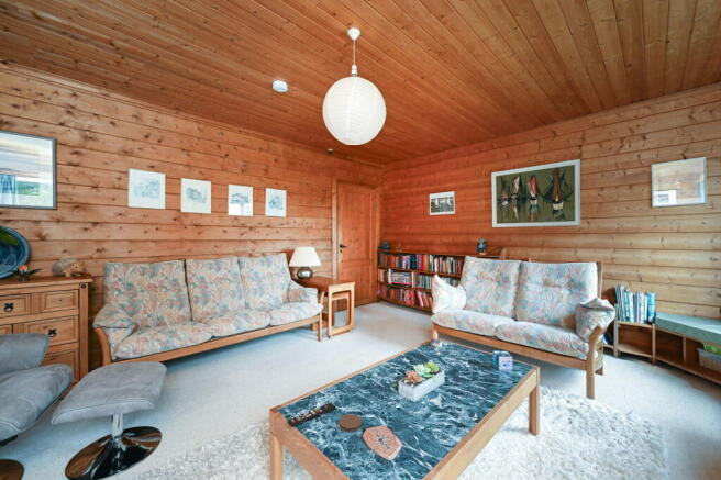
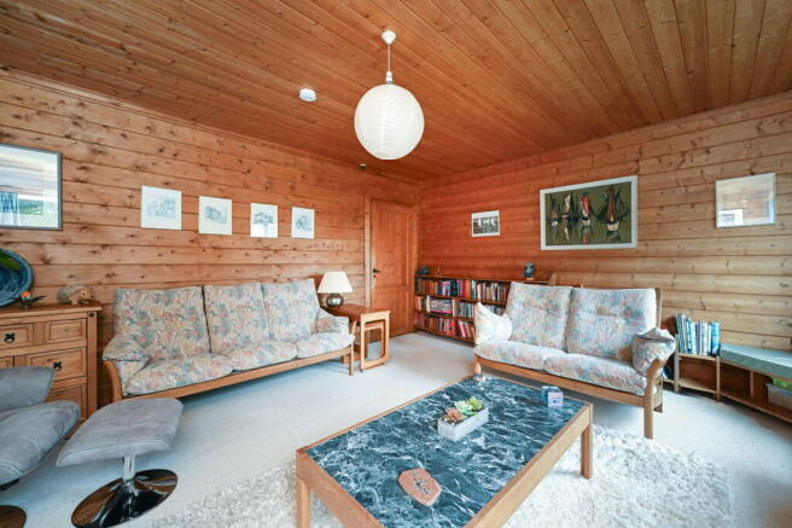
- coaster (350, 422)
- remote control (312, 414)
